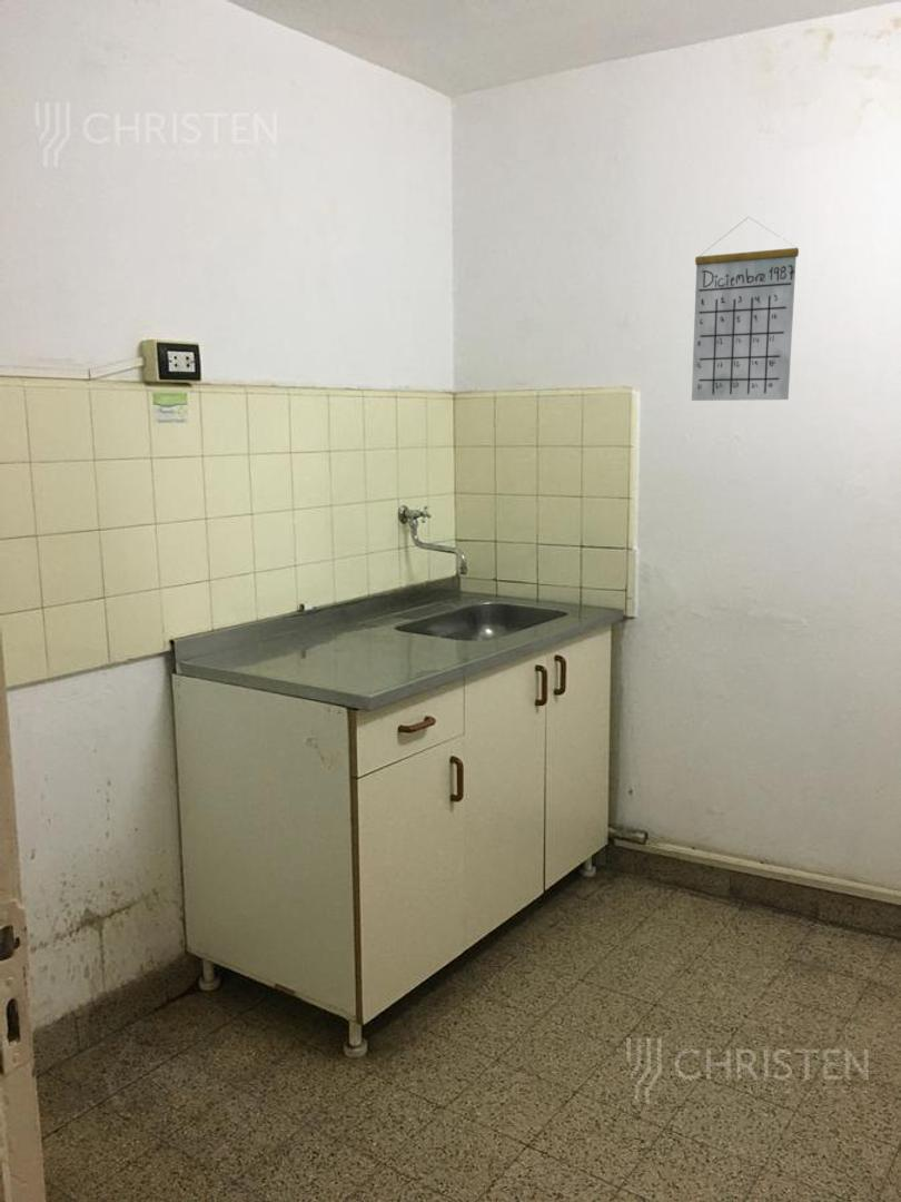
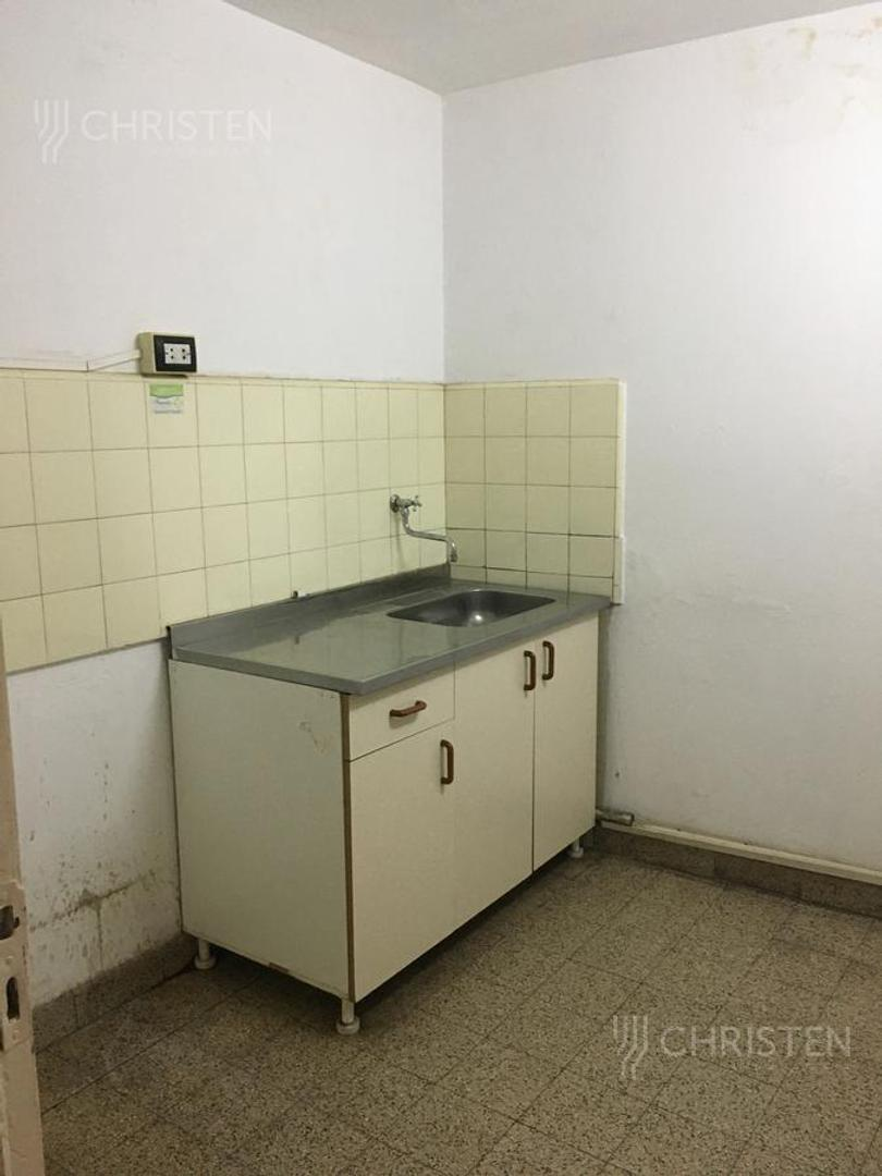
- calendar (743, 309)
